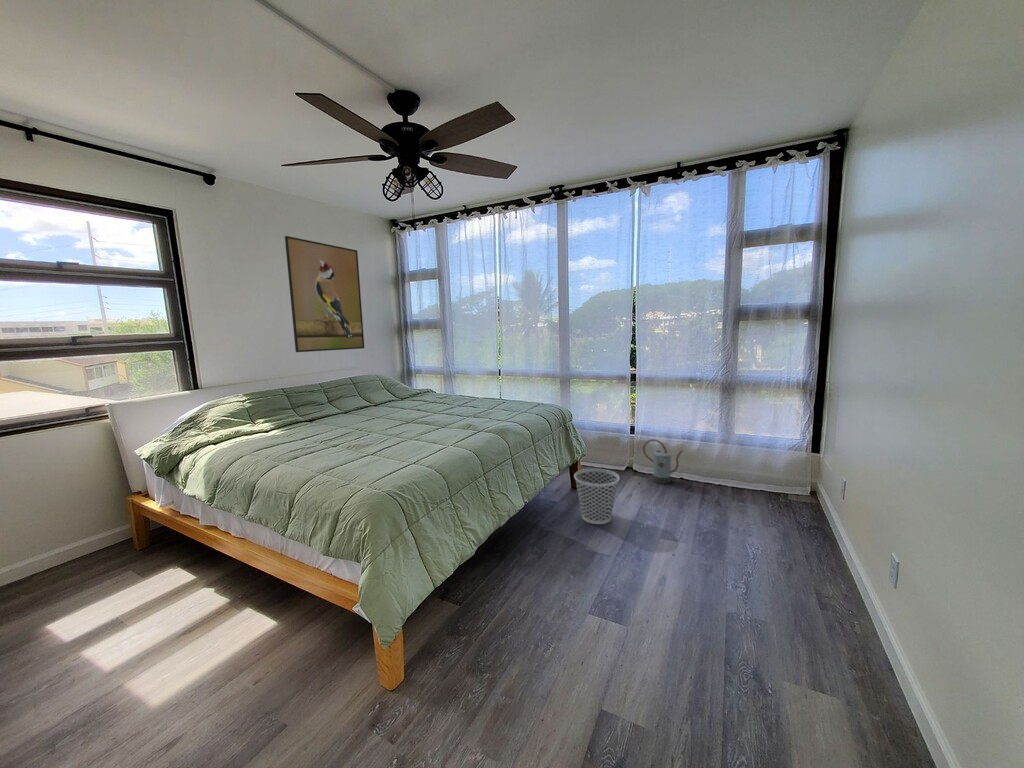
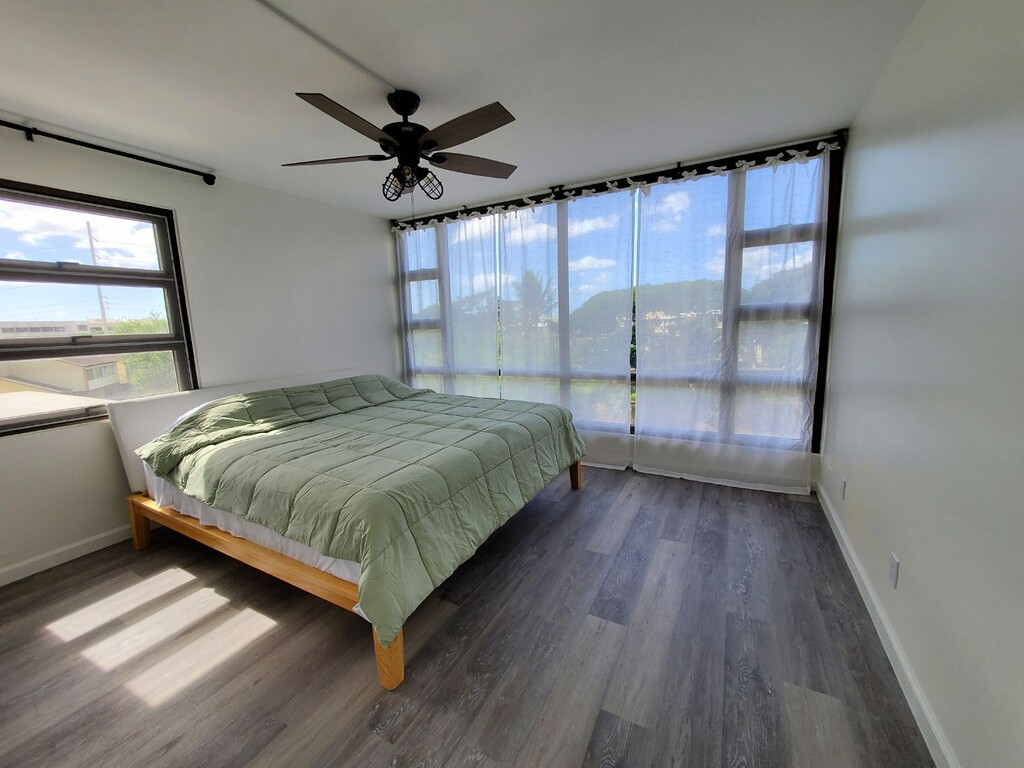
- wastebasket (596, 496)
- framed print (328, 297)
- watering can (662, 460)
